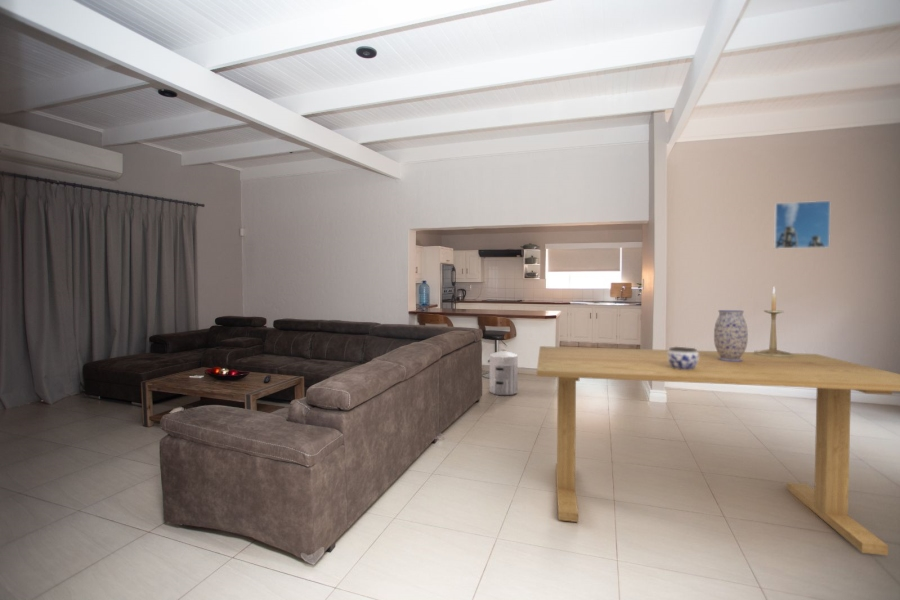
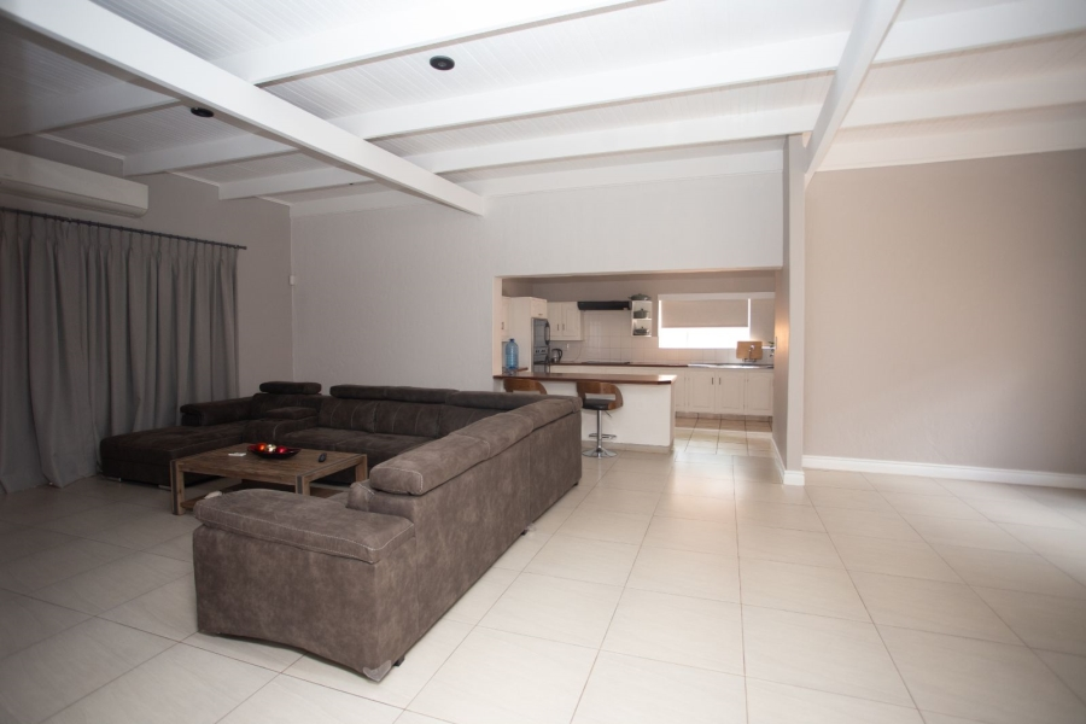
- candlestick (773, 320)
- vase (730, 335)
- jar (682, 357)
- dining table (691, 382)
- waste bin (503, 371)
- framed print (801, 225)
